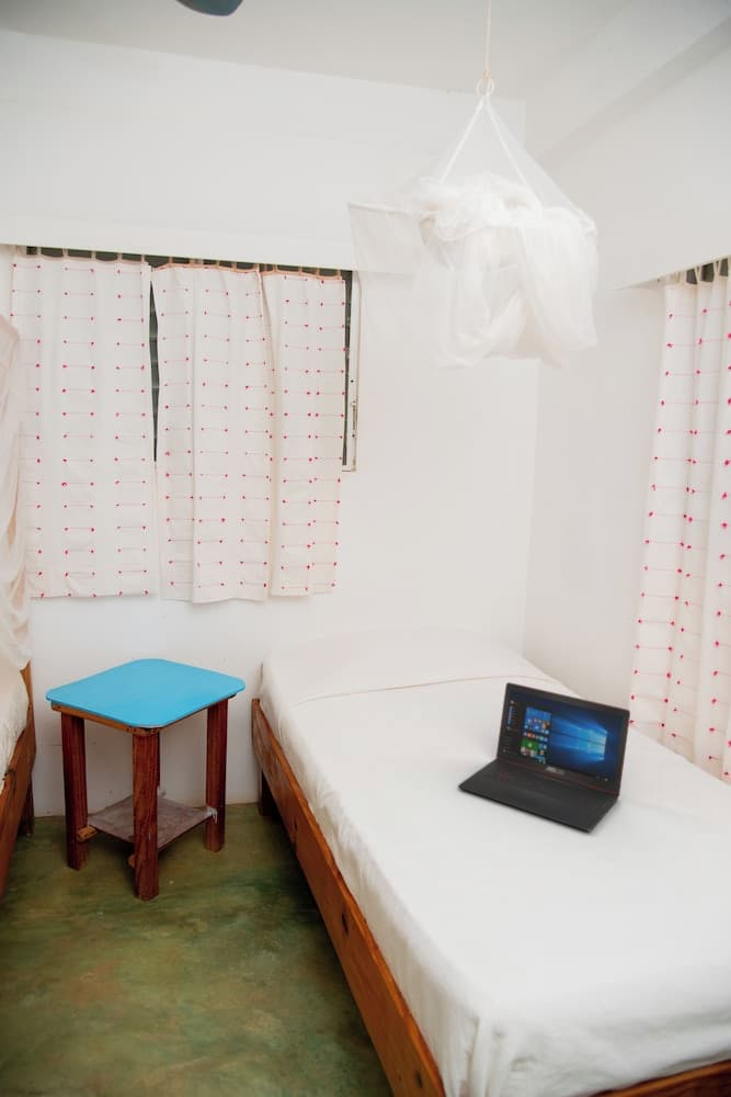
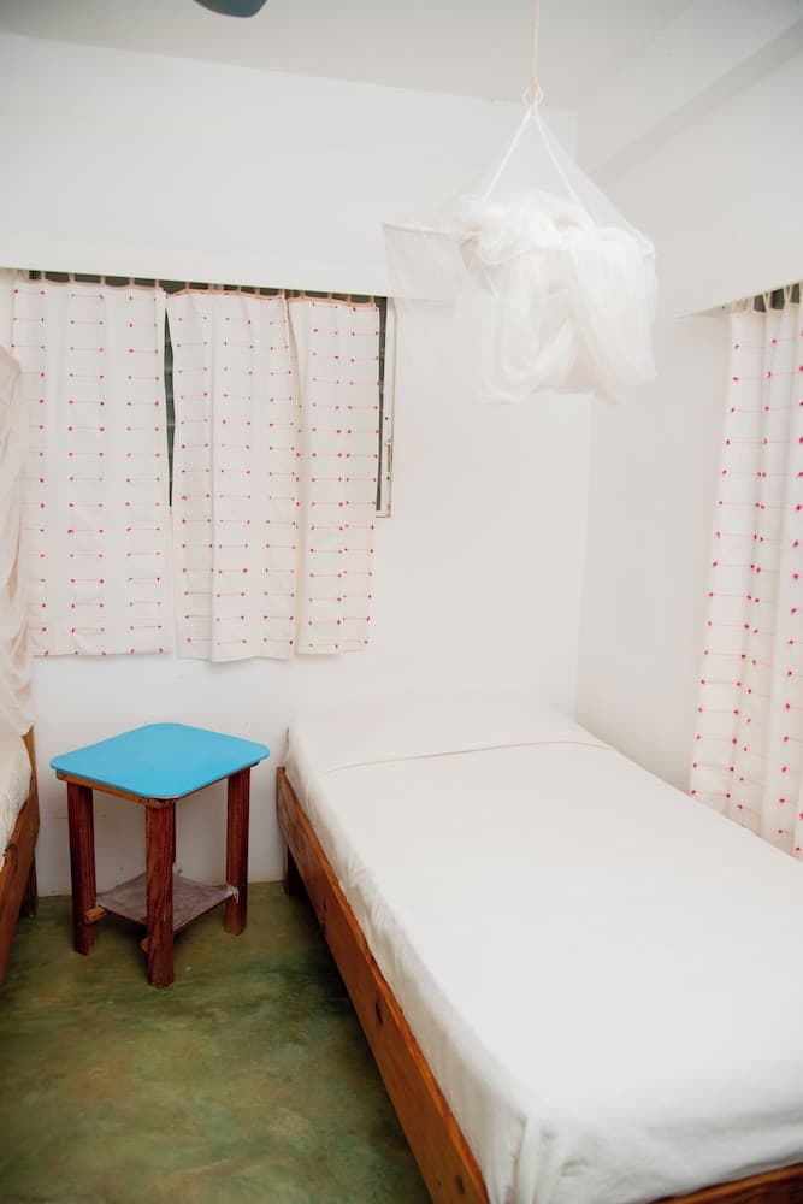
- laptop (544, 749)
